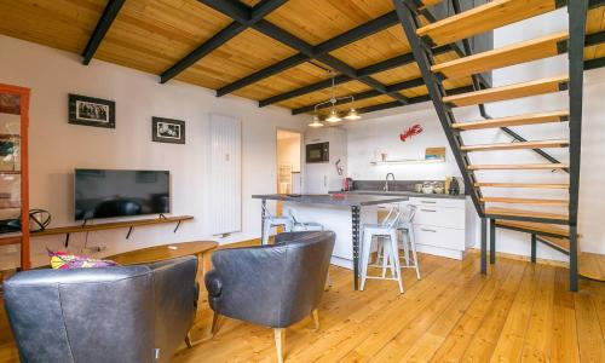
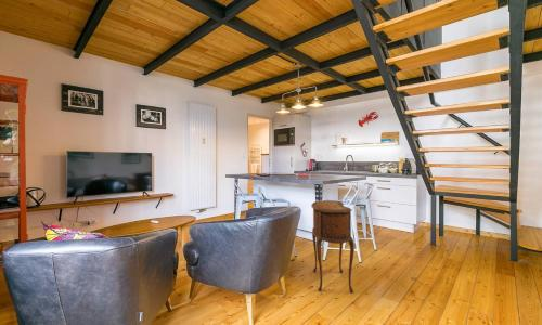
+ side table (330, 242)
